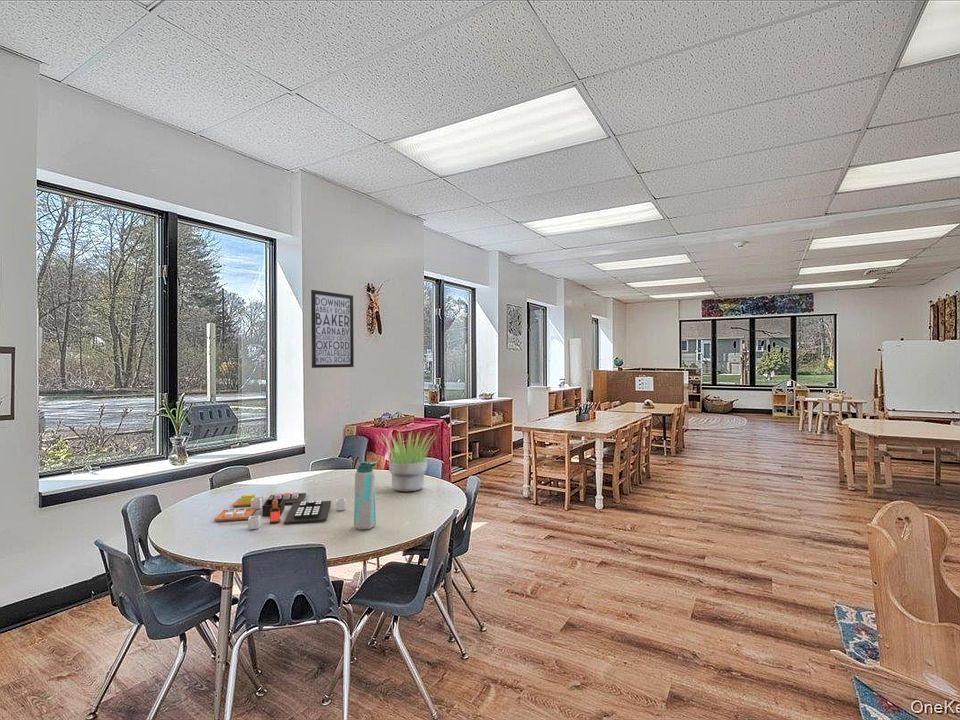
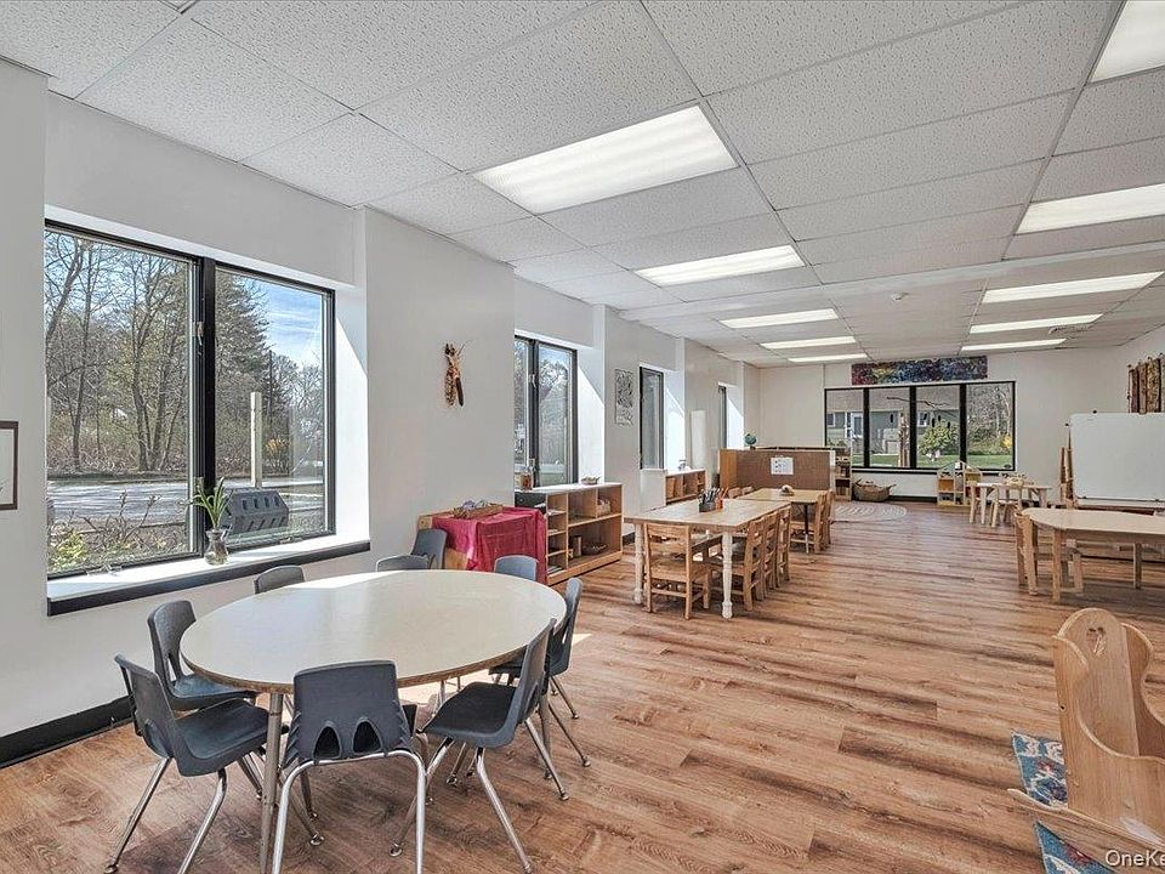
- potted plant (407, 461)
- water bottle (366, 494)
- toy food set (285, 499)
- wall art (333, 330)
